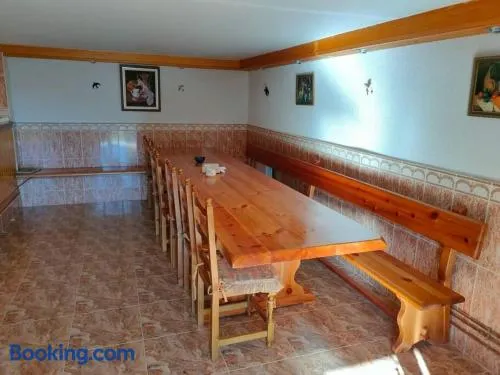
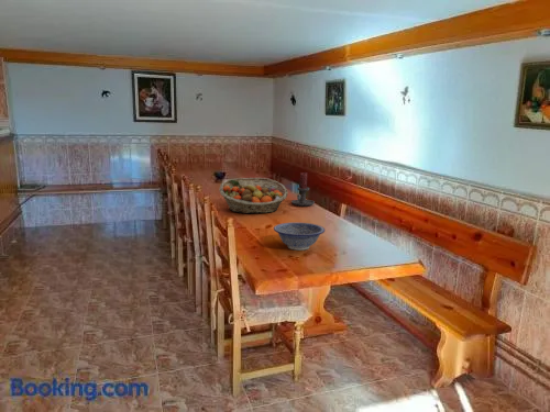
+ candle holder (301, 188)
+ fruit basket (253, 194)
+ decorative bowl (298, 237)
